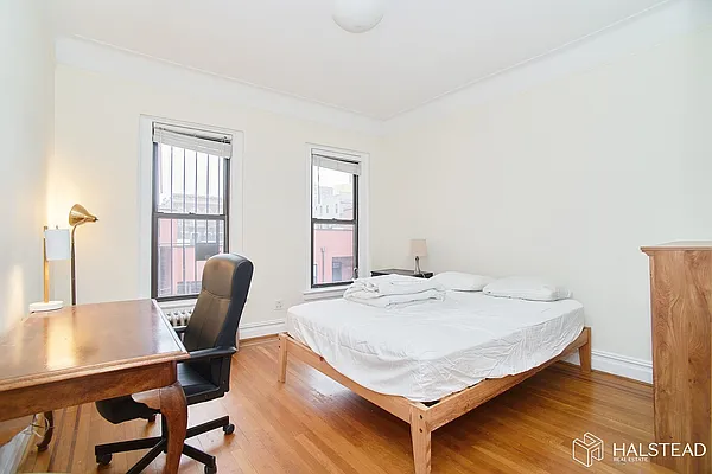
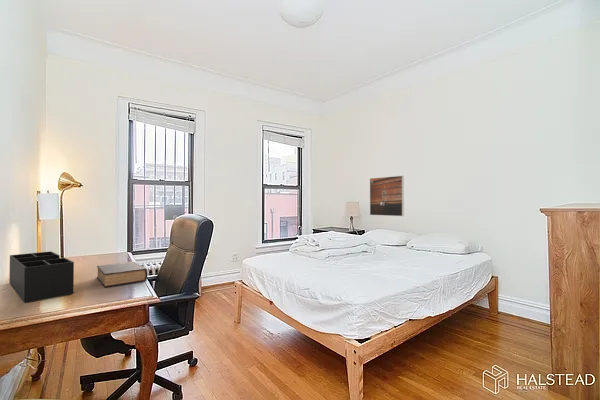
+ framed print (385, 196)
+ desk organizer (39, 273)
+ book (121, 273)
